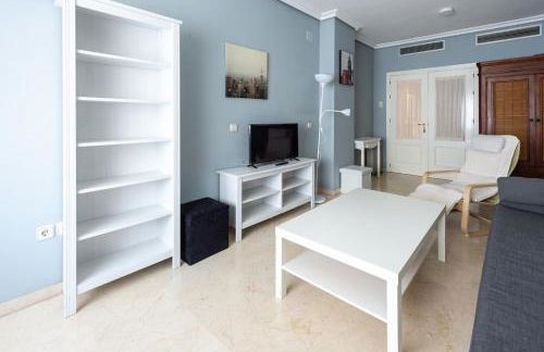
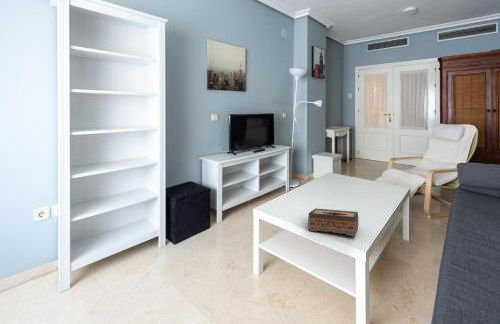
+ tissue box (333, 221)
